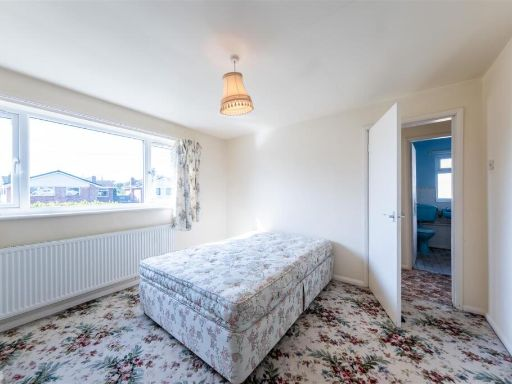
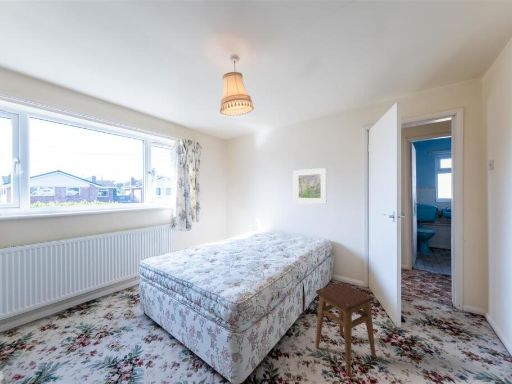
+ stool (344, 322)
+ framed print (309, 186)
